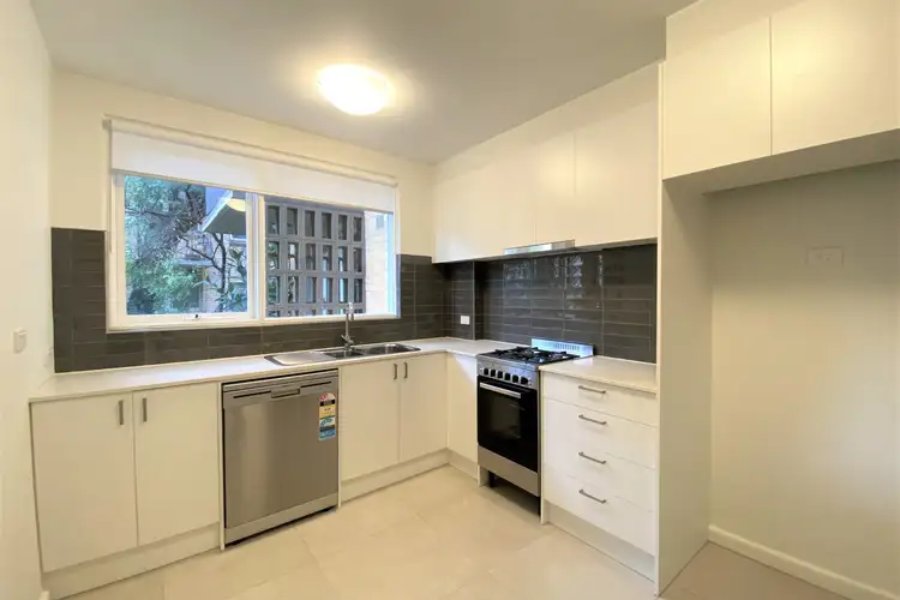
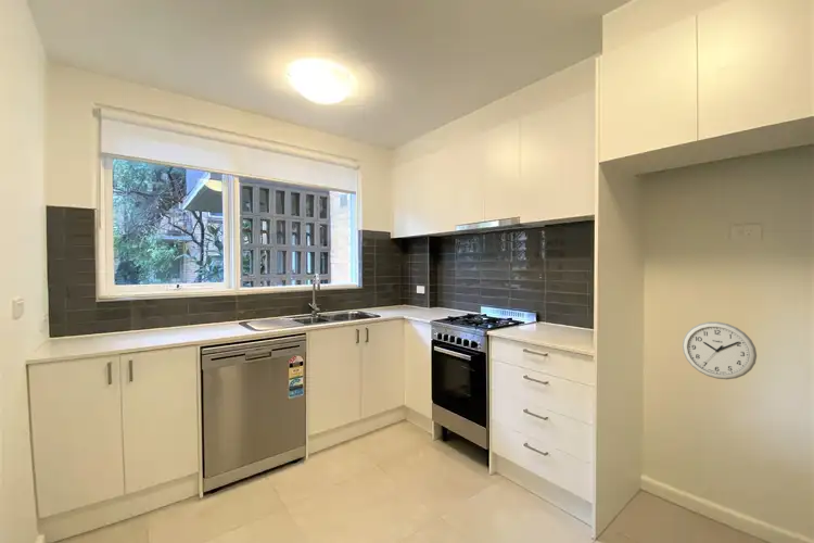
+ wall clock (716, 350)
